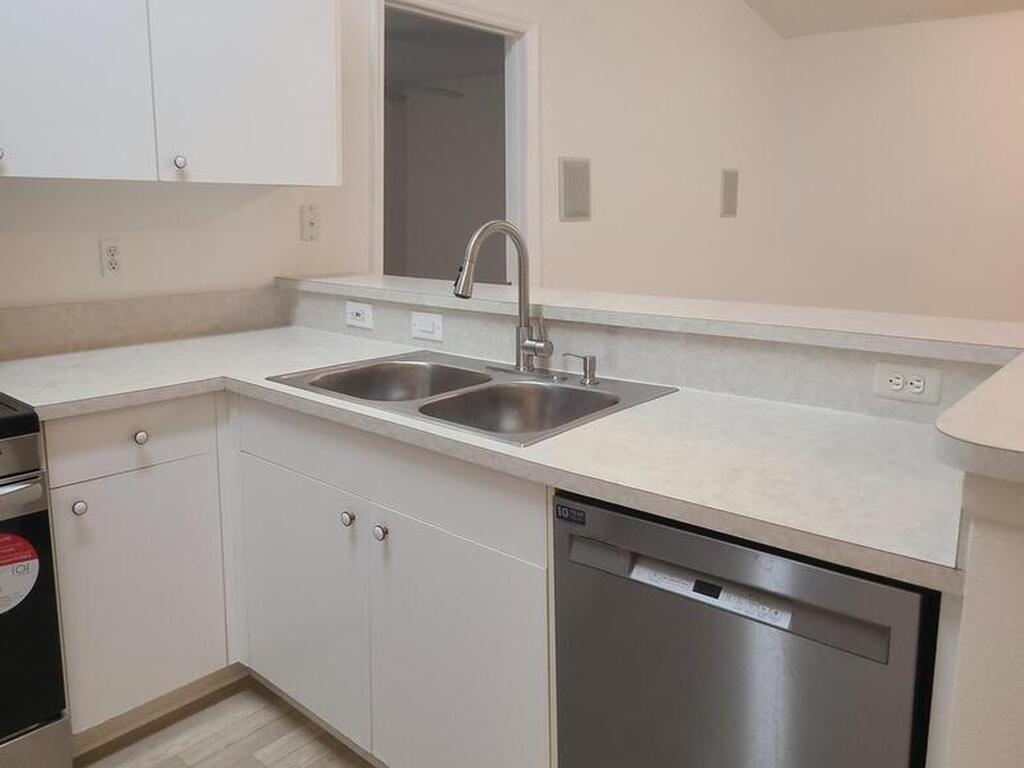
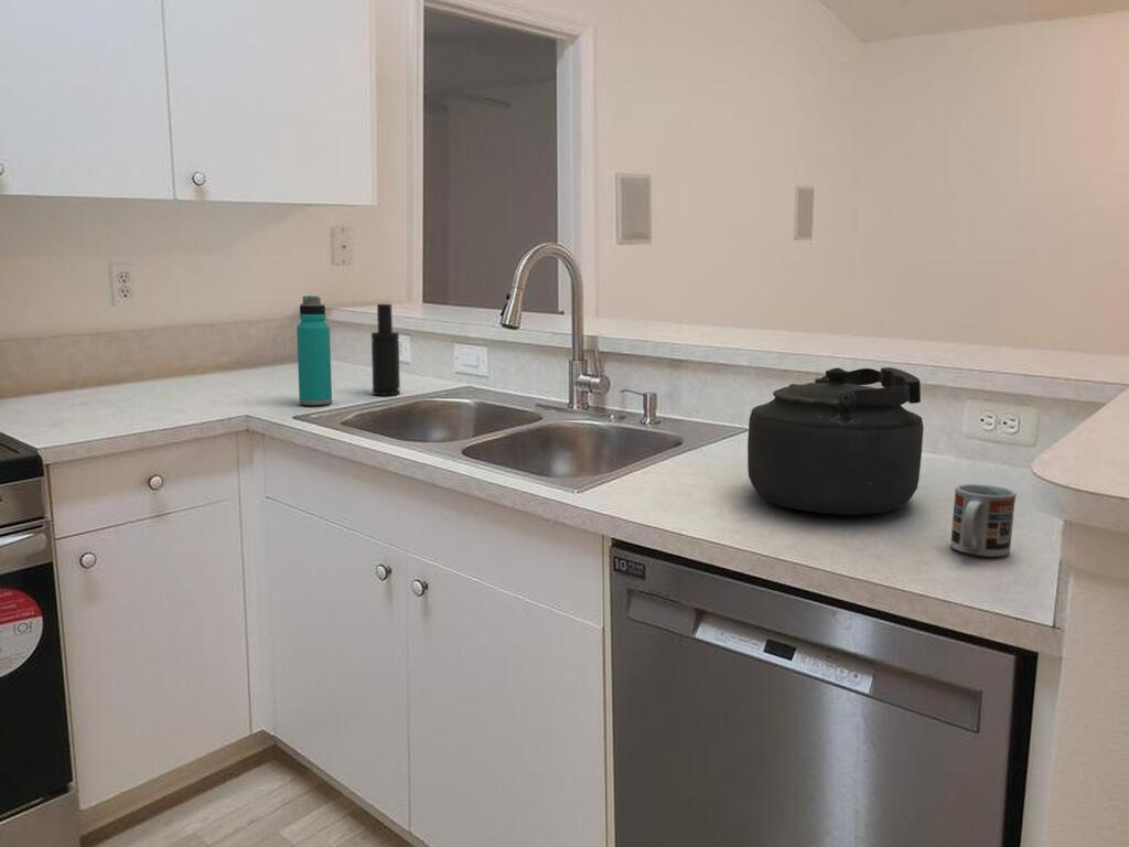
+ kettle (835, 432)
+ cup (979, 521)
+ water bottle (313, 350)
+ soap dispenser (385, 349)
